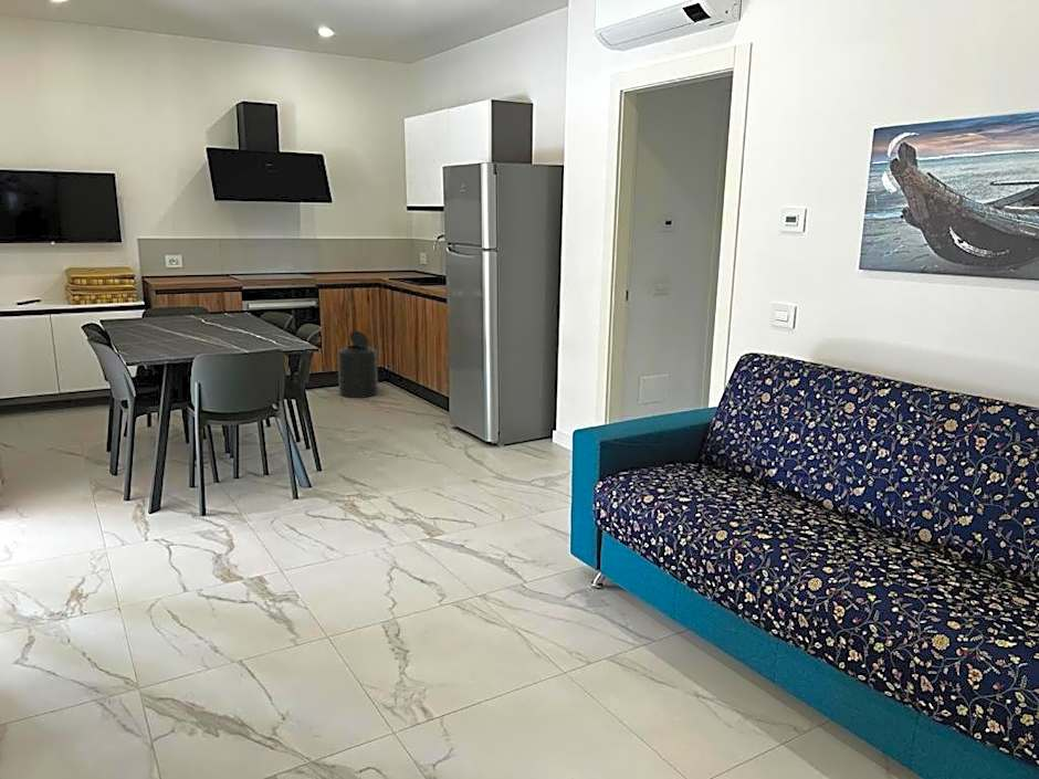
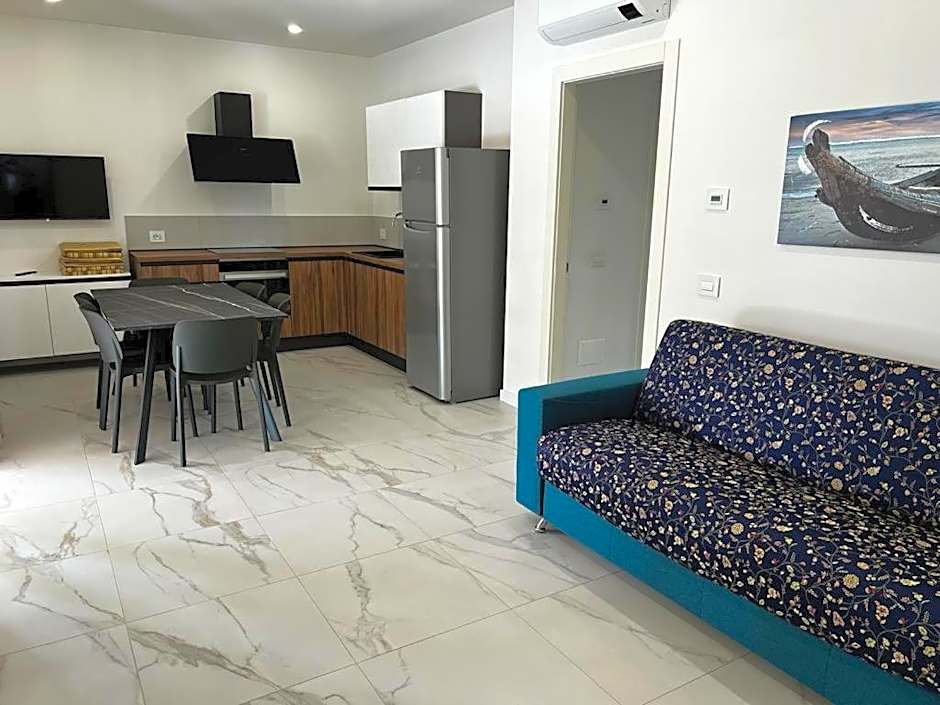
- trash can (357, 362)
